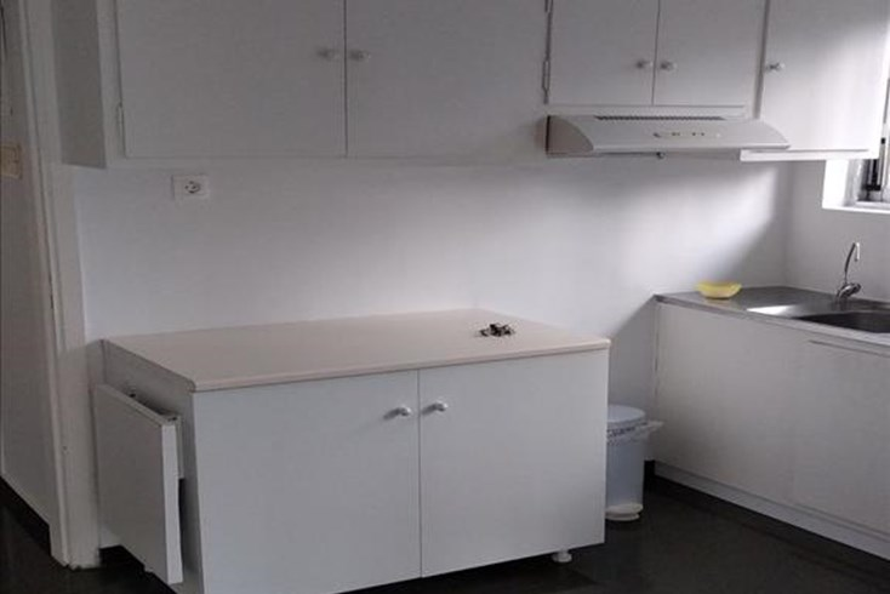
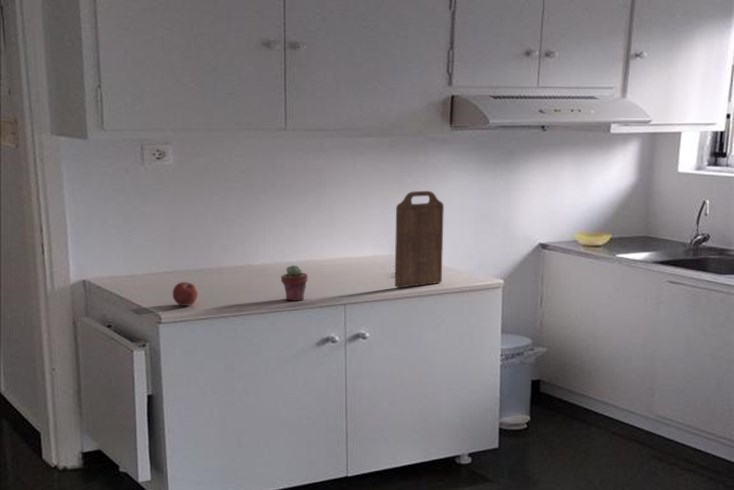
+ potted succulent (294, 281)
+ apple (185, 293)
+ cutting board (419, 238)
